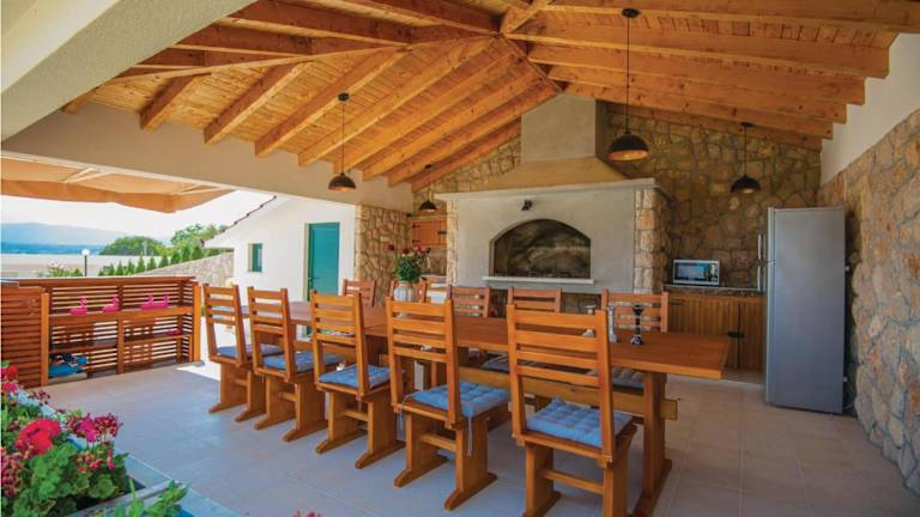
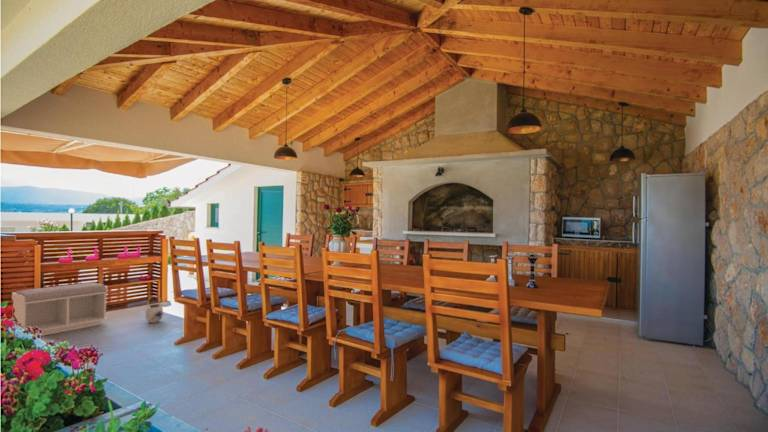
+ teapot (155, 308)
+ bench (61, 307)
